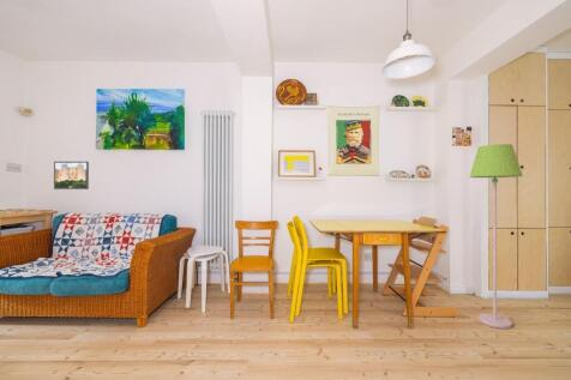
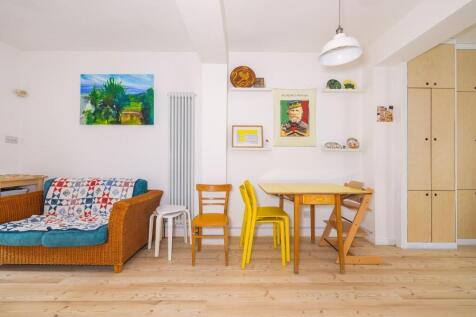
- floor lamp (494, 234)
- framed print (71, 175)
